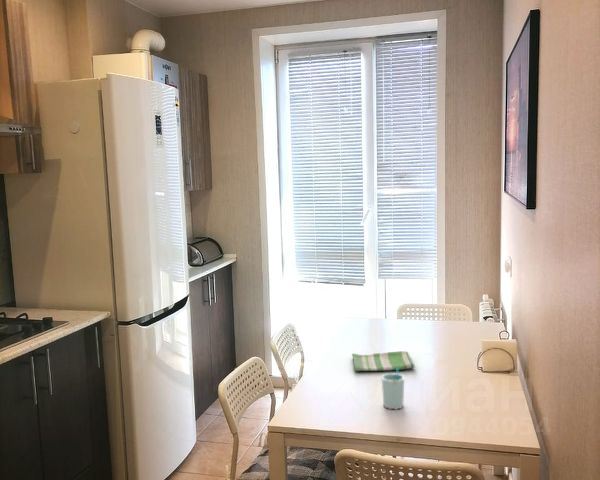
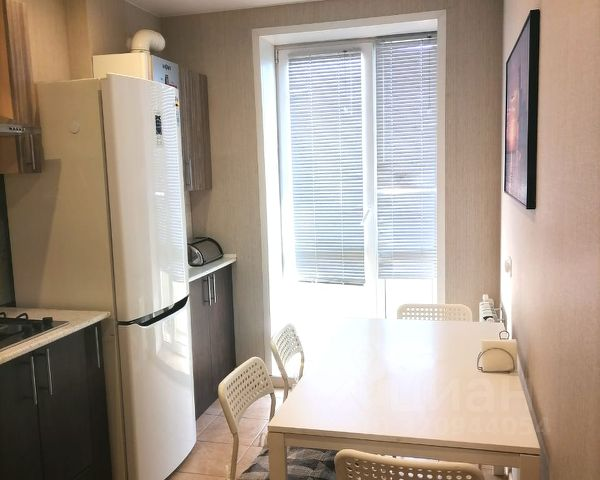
- dish towel (382, 360)
- cup (393, 388)
